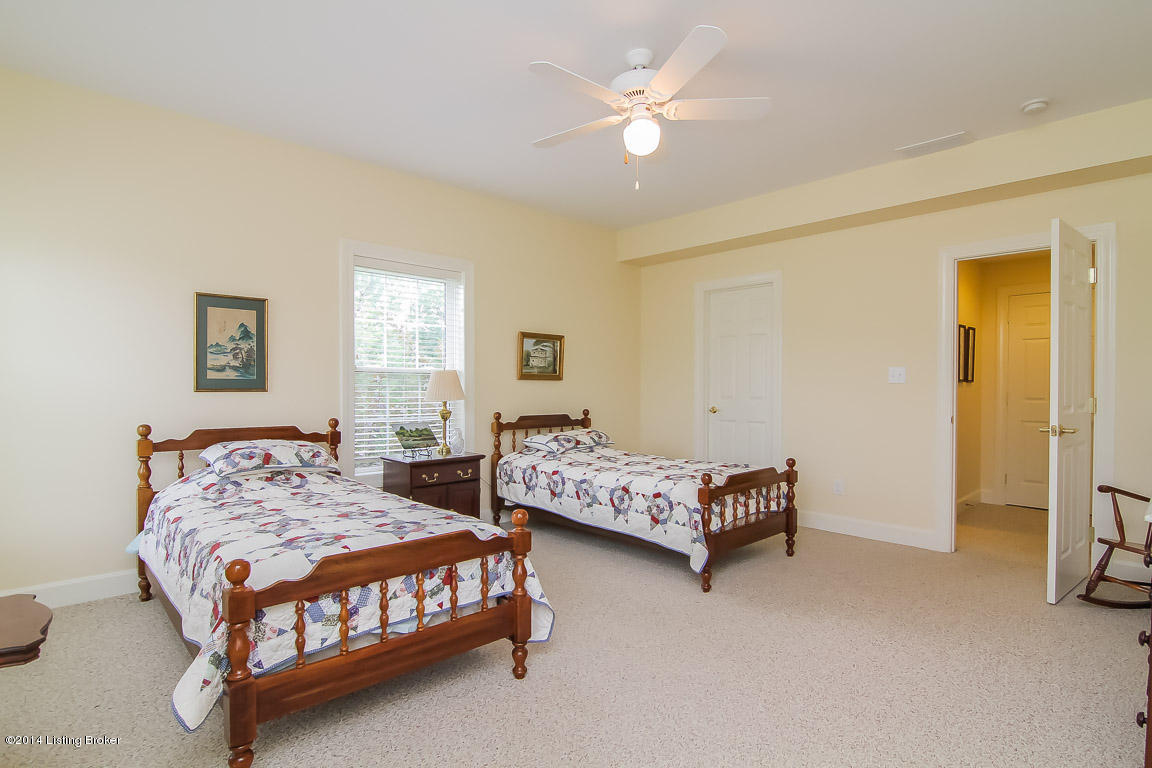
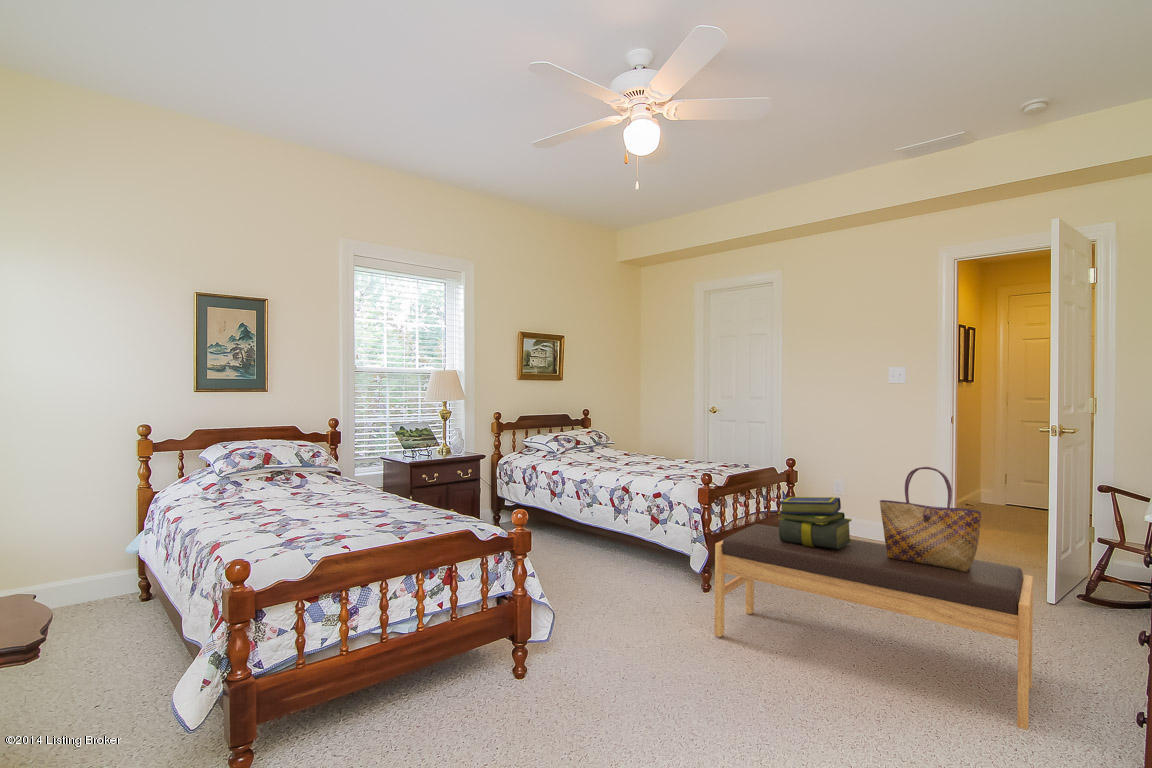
+ stack of books (812, 519)
+ tote bag (927, 514)
+ bench (859, 603)
